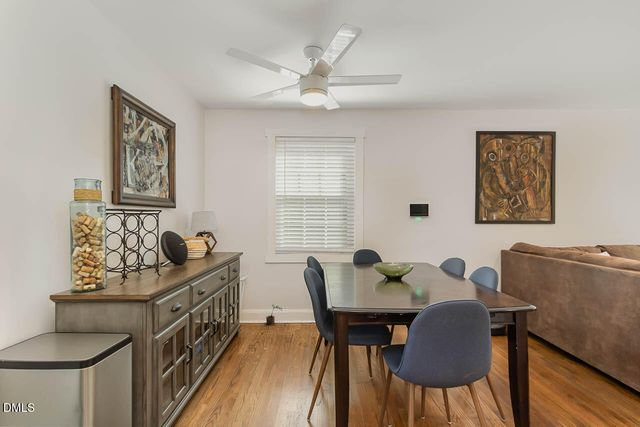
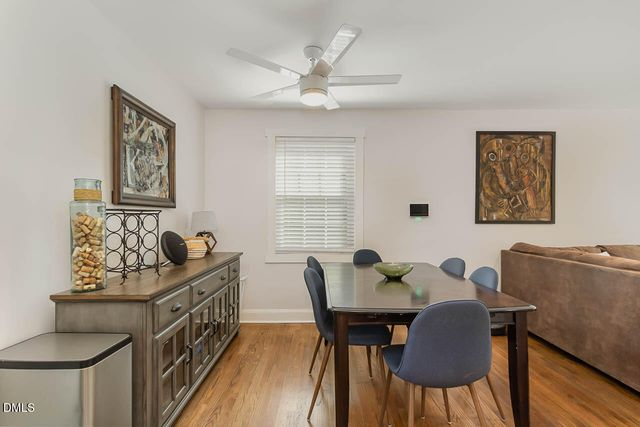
- potted plant (272, 312)
